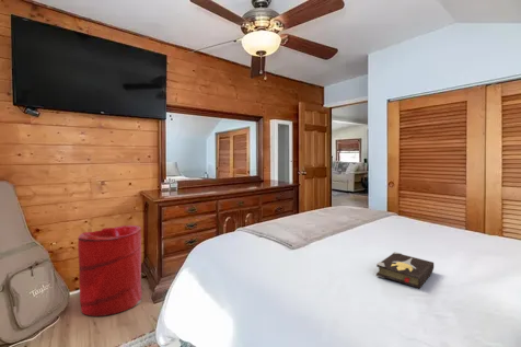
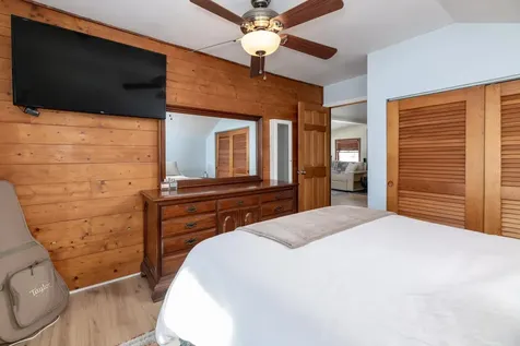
- hardback book (405, 267)
- laundry hamper (112, 265)
